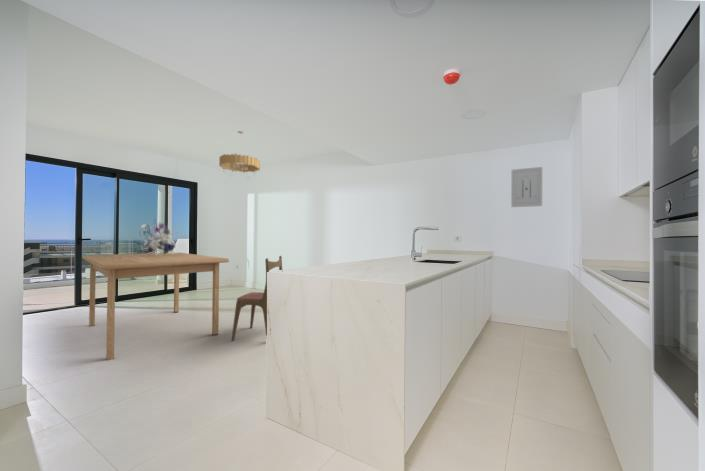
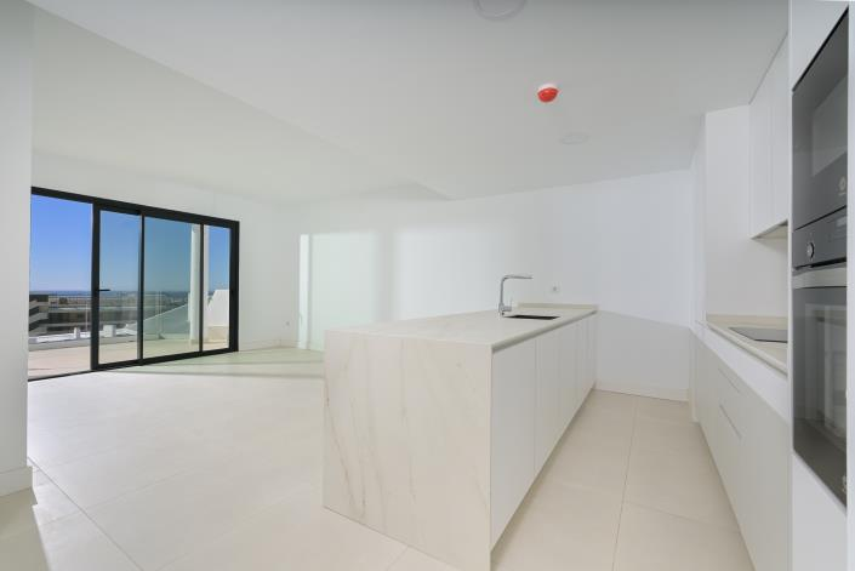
- chandelier (240, 155)
- dining chair (259, 295)
- table (152, 275)
- bouquet (158, 234)
- wall art (526, 187)
